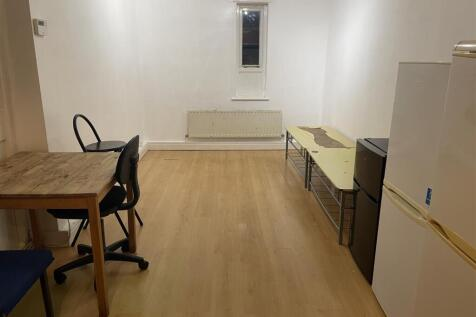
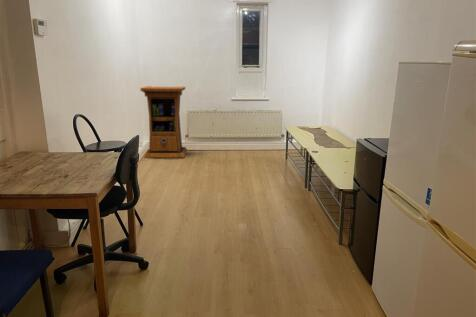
+ cabinet (165, 121)
